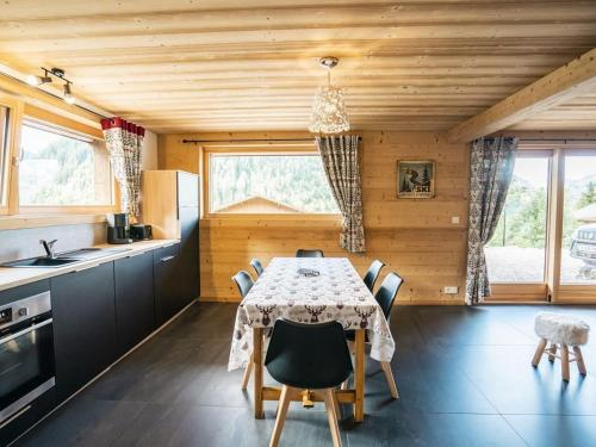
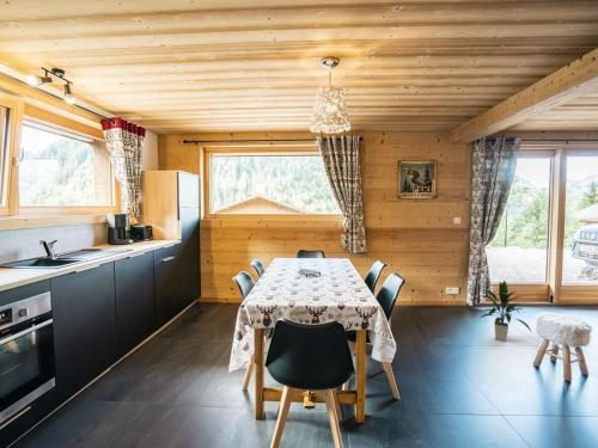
+ indoor plant (502, 311)
